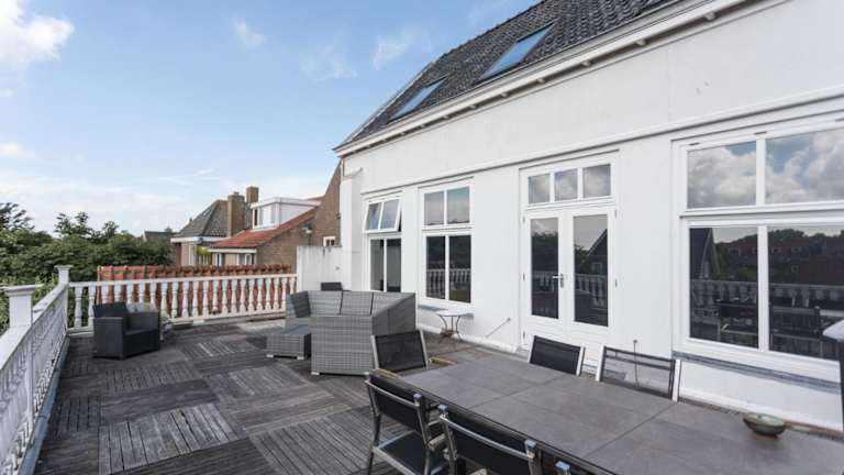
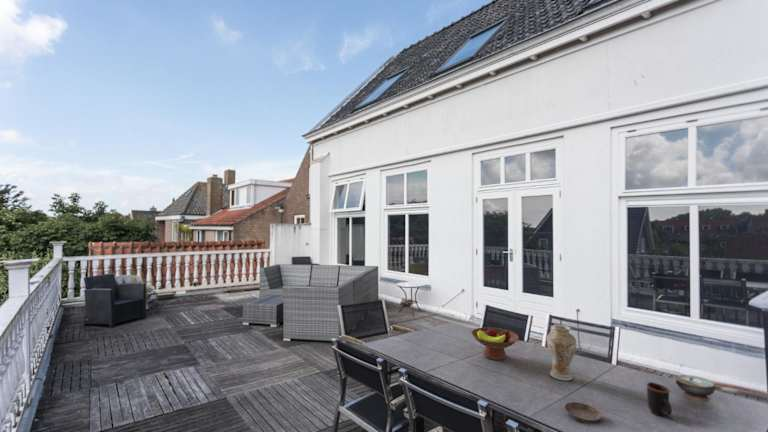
+ mug (660, 401)
+ saucer (582, 413)
+ vase (561, 351)
+ fruit bowl (494, 341)
